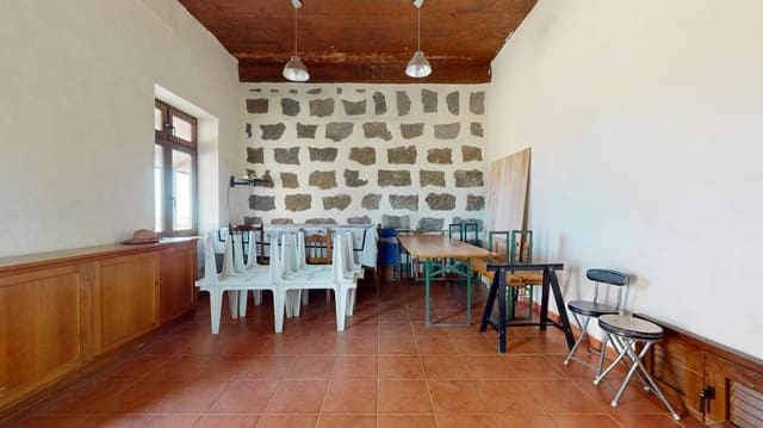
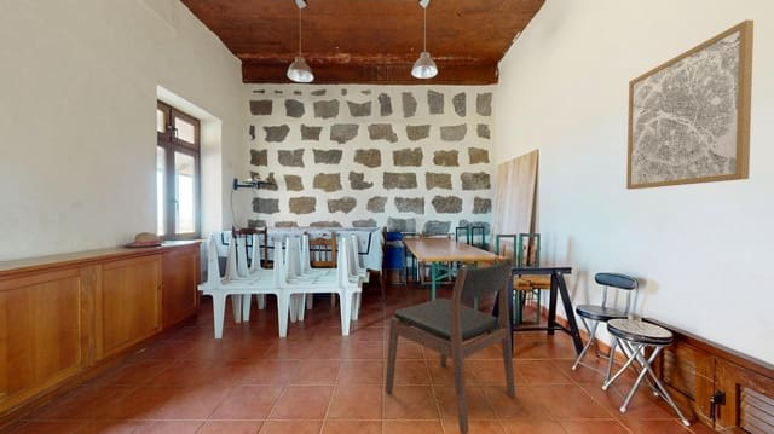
+ wall art (677, 121)
+ dining chair (450, 325)
